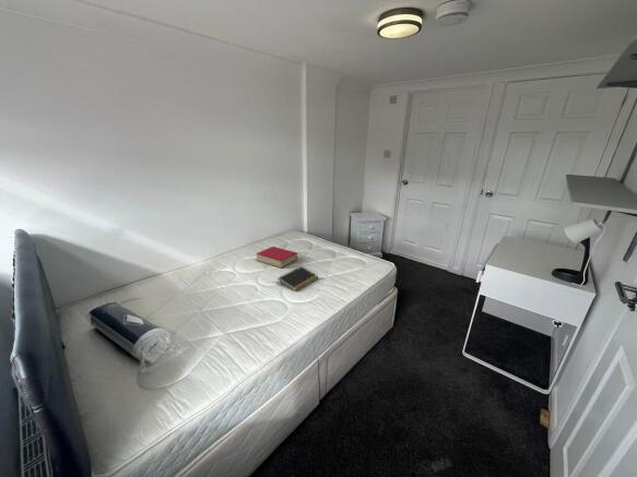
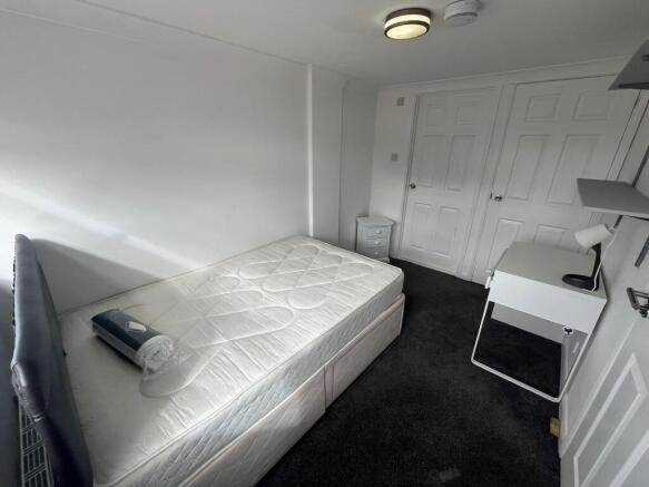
- book (276, 257)
- notepad (298, 277)
